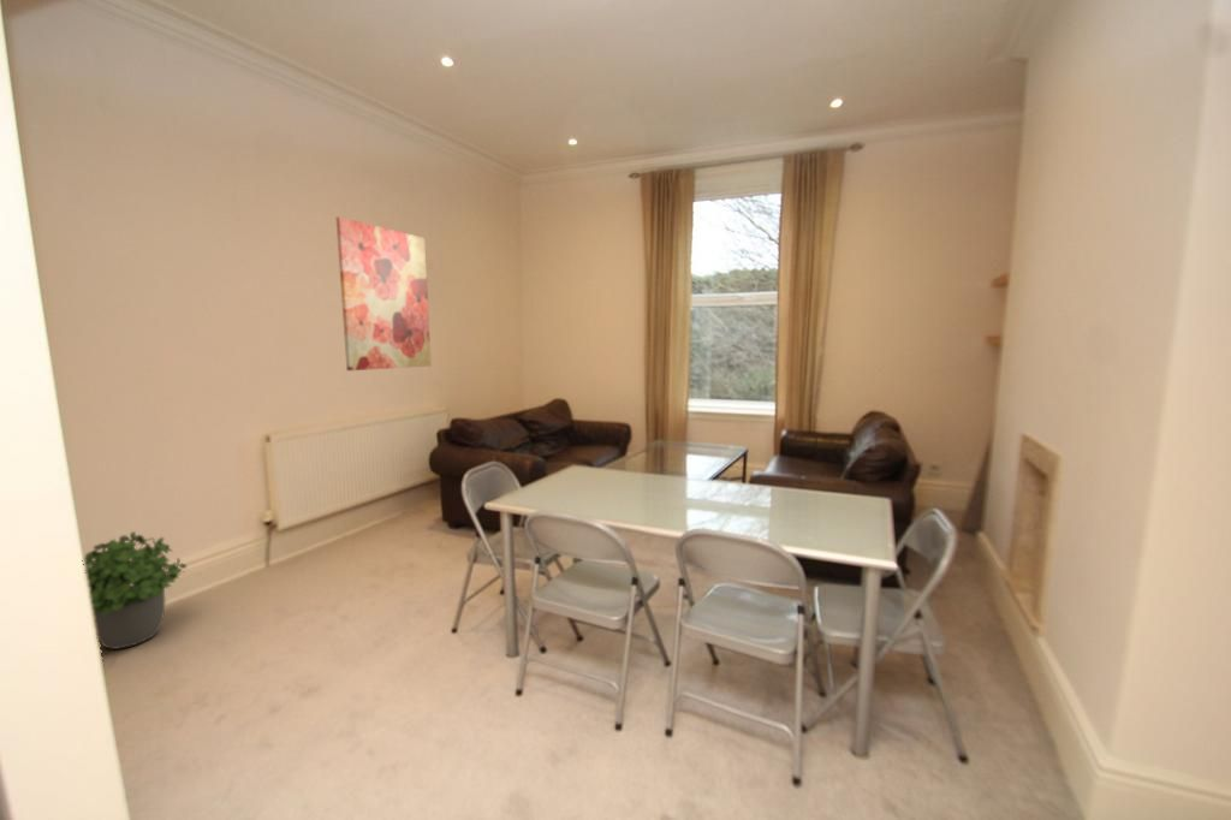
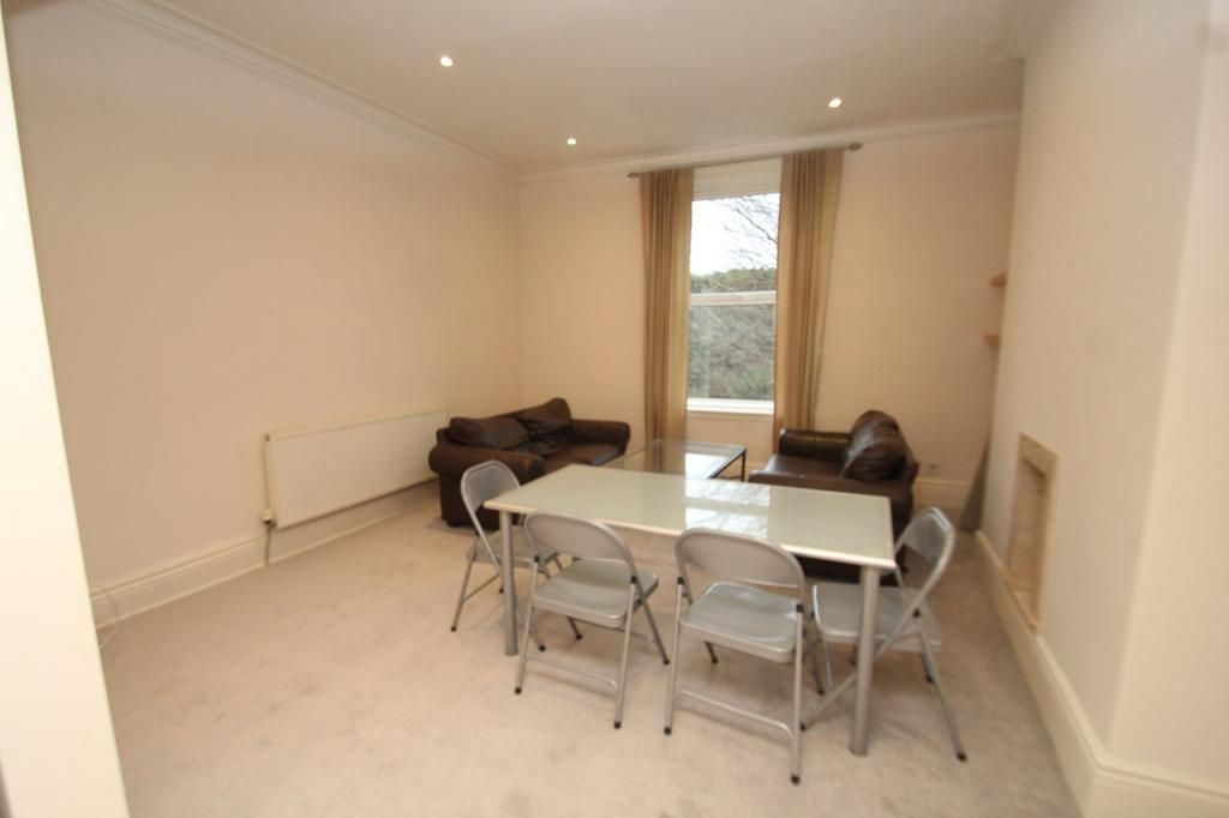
- potted plant (127, 587)
- wall art (388, 299)
